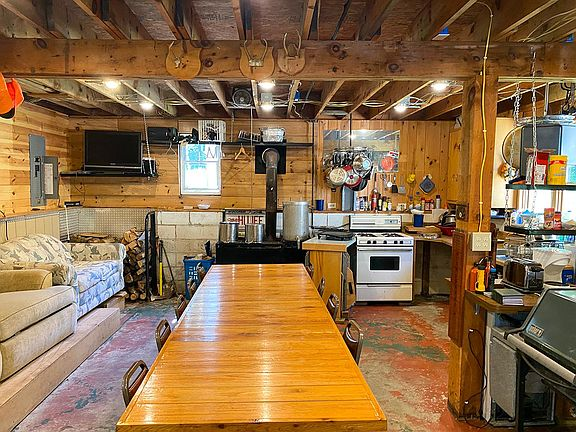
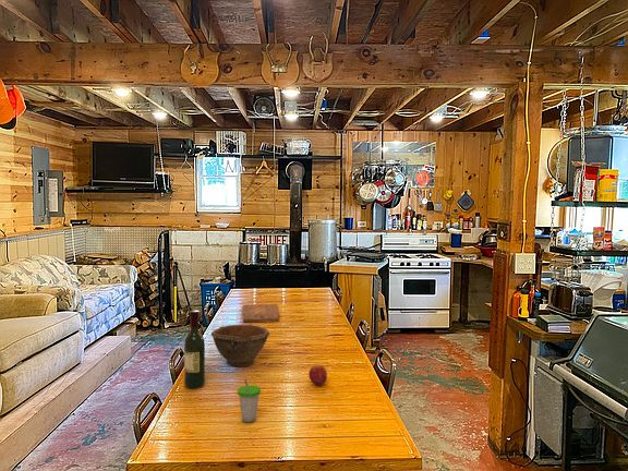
+ wine bottle (194, 348)
+ cutting board (261, 312)
+ fruit (317, 374)
+ bowl (240, 345)
+ cup (249, 397)
